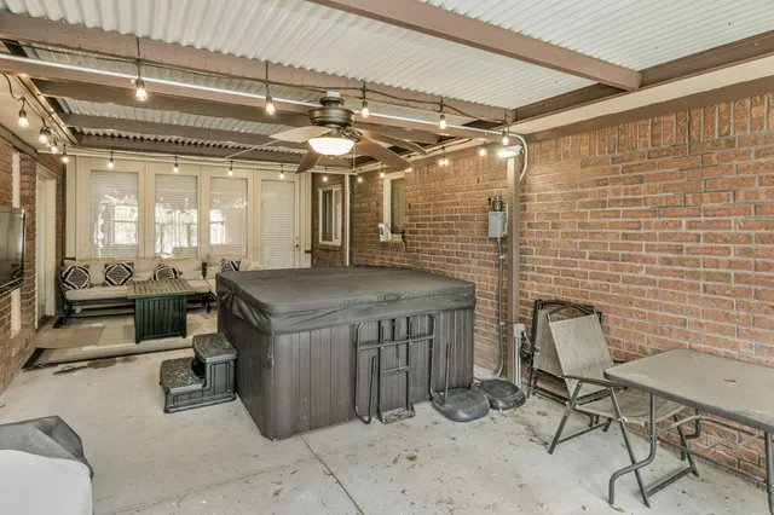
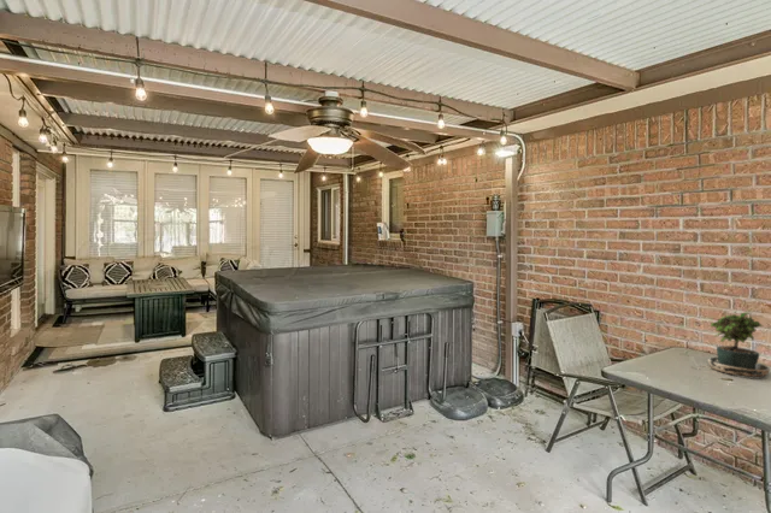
+ potted plant (734, 340)
